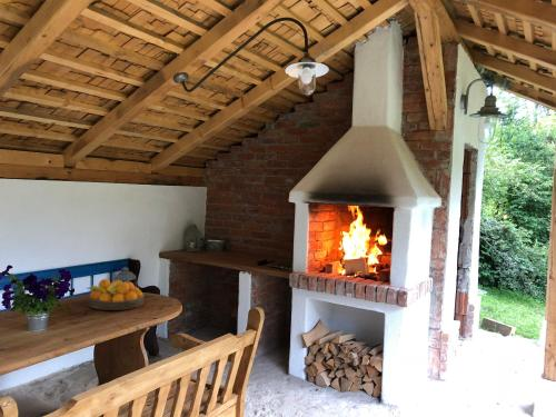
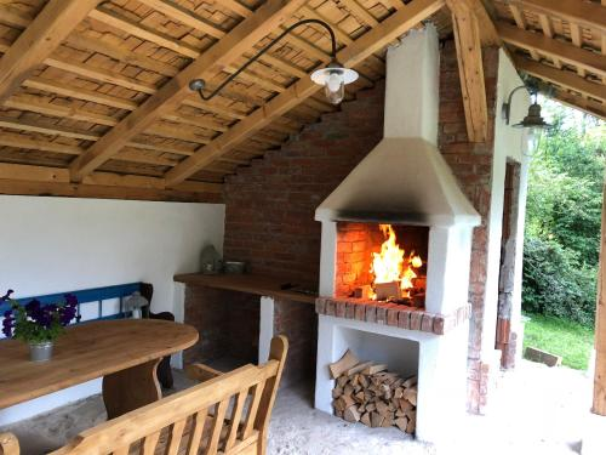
- fruit bowl (116, 291)
